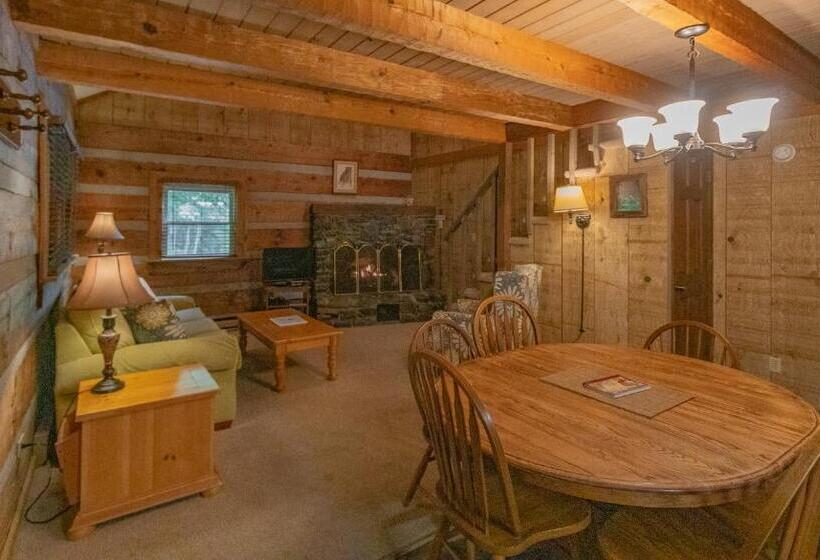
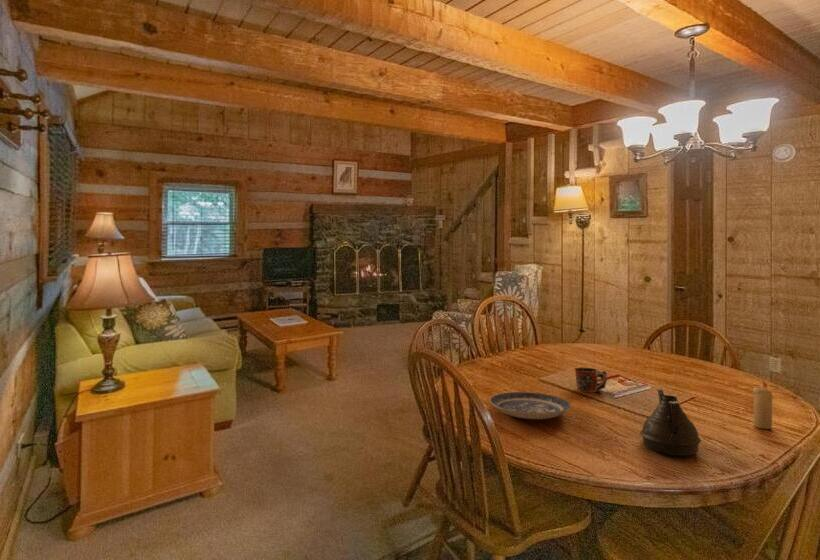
+ mug (590, 379)
+ teapot (668, 418)
+ plate (529, 407)
+ candle (762, 403)
